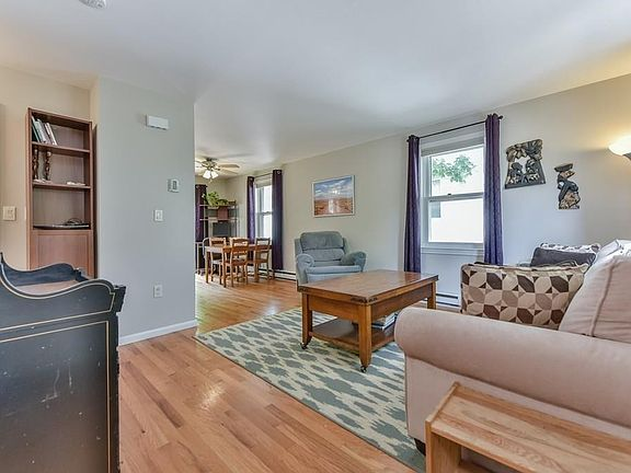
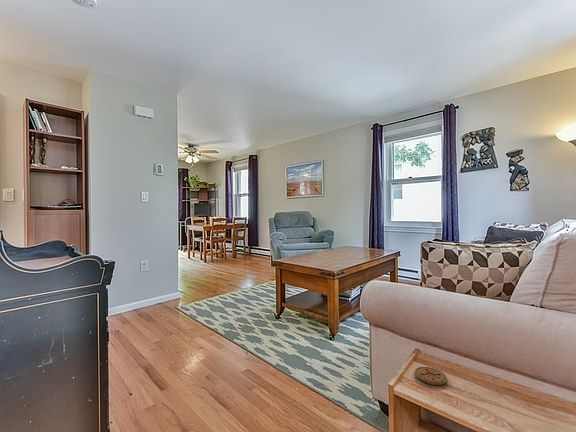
+ coaster (430, 375)
